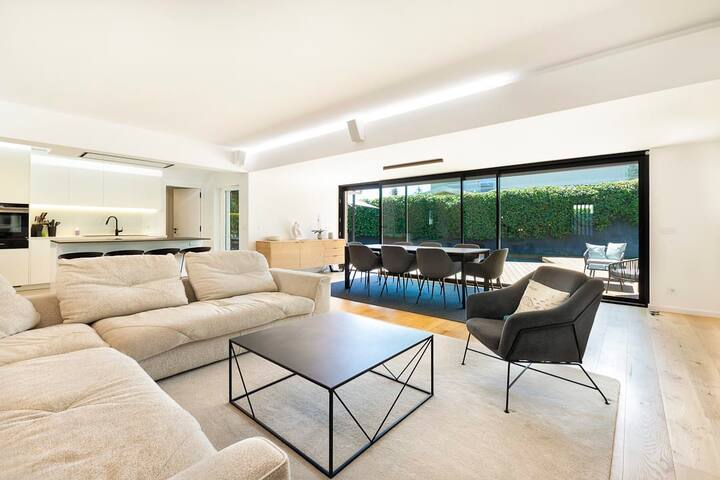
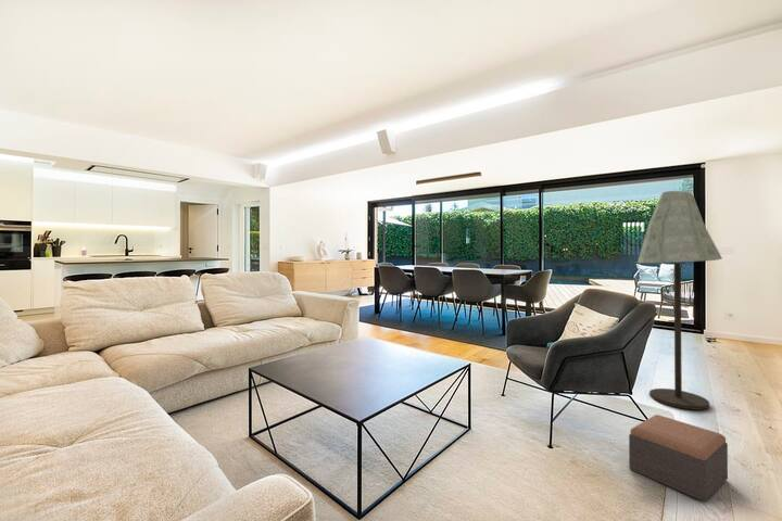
+ footstool (677, 452)
+ floor lamp (677, 295)
